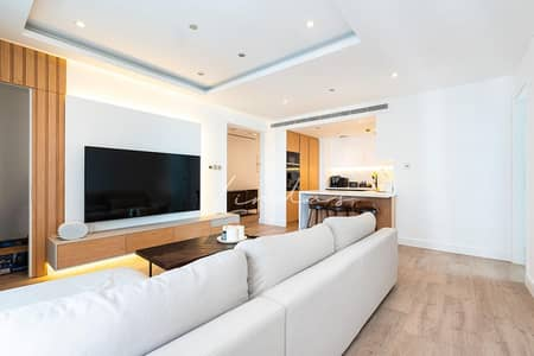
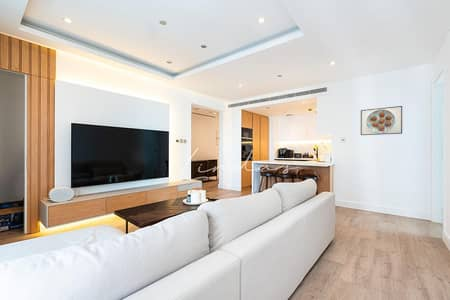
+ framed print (380, 121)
